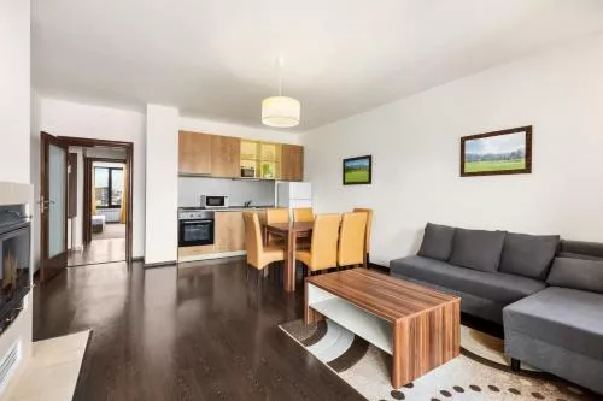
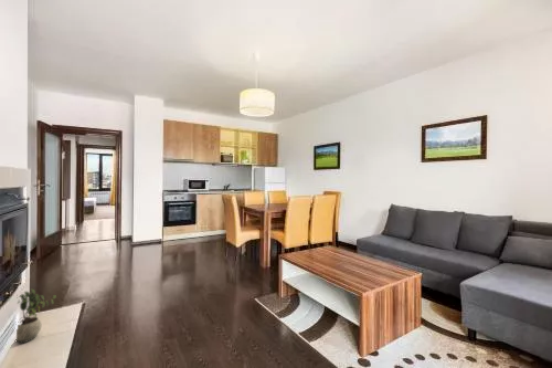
+ potted plant (33, 312)
